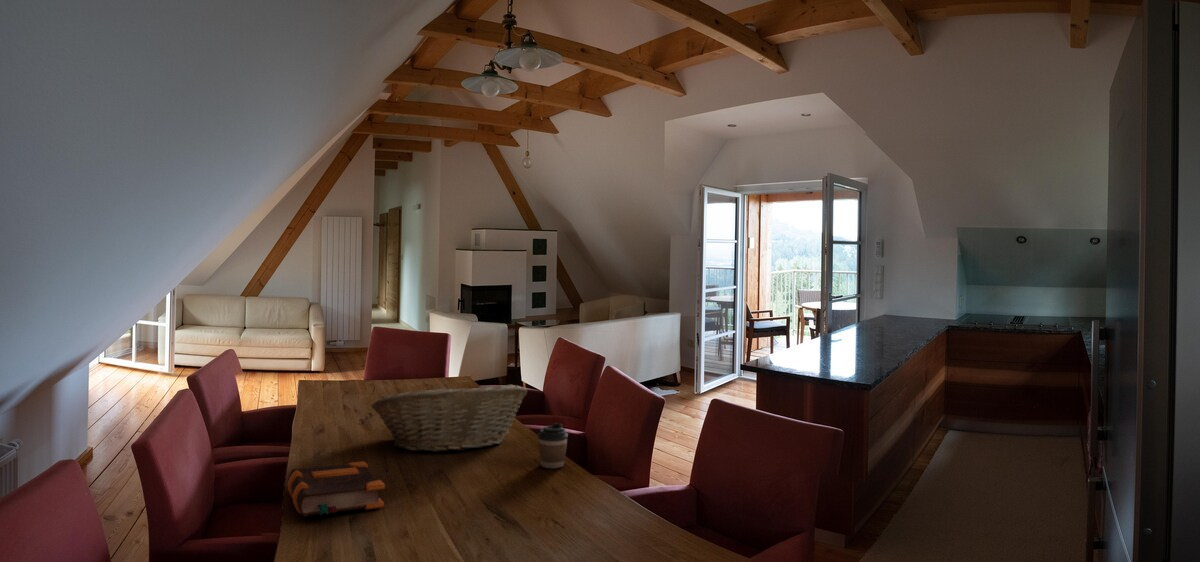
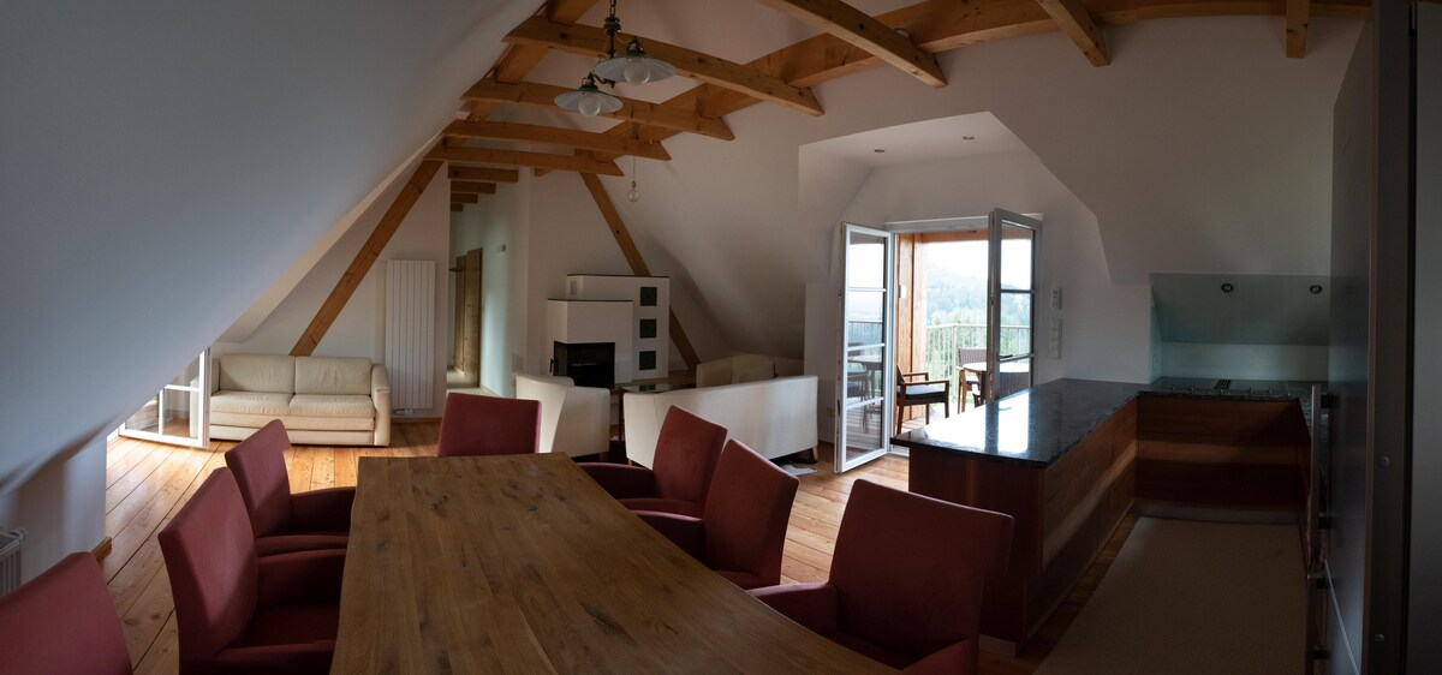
- bible (334, 487)
- coffee cup (552, 445)
- fruit basket (451, 411)
